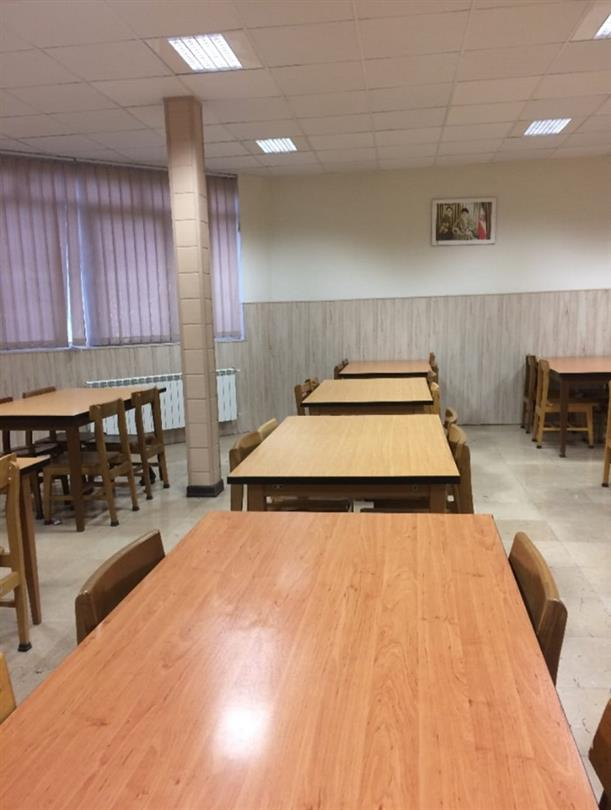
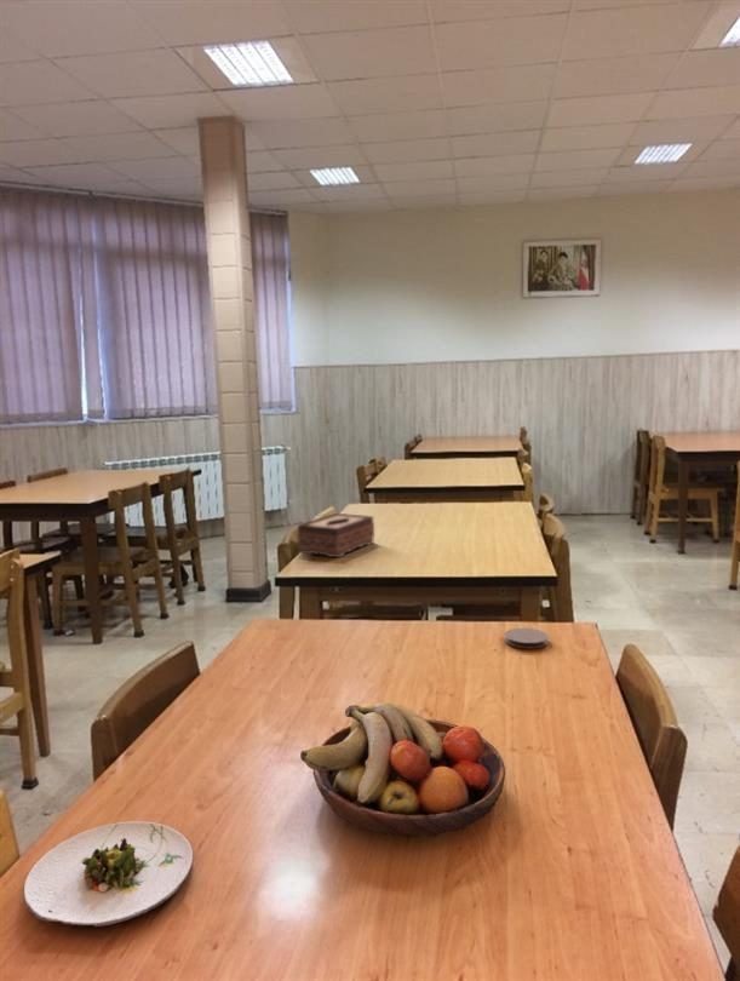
+ fruit bowl (407, 753)
+ coaster (526, 637)
+ salad plate (111, 860)
+ tissue box (337, 534)
